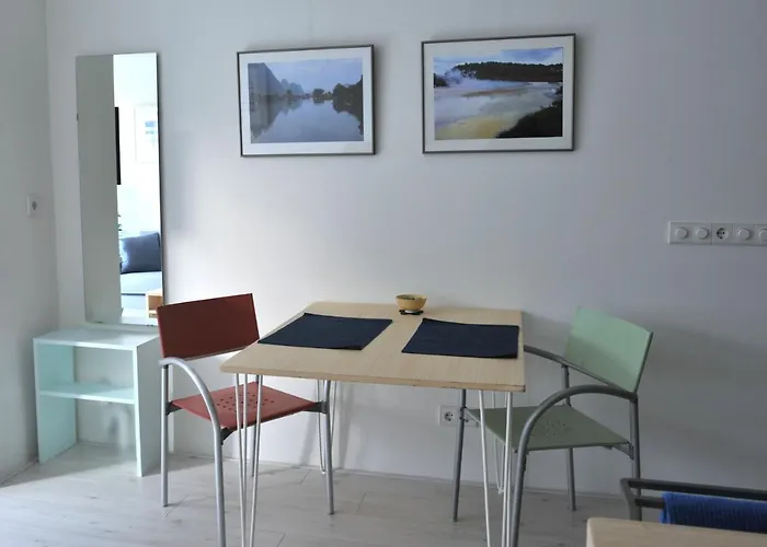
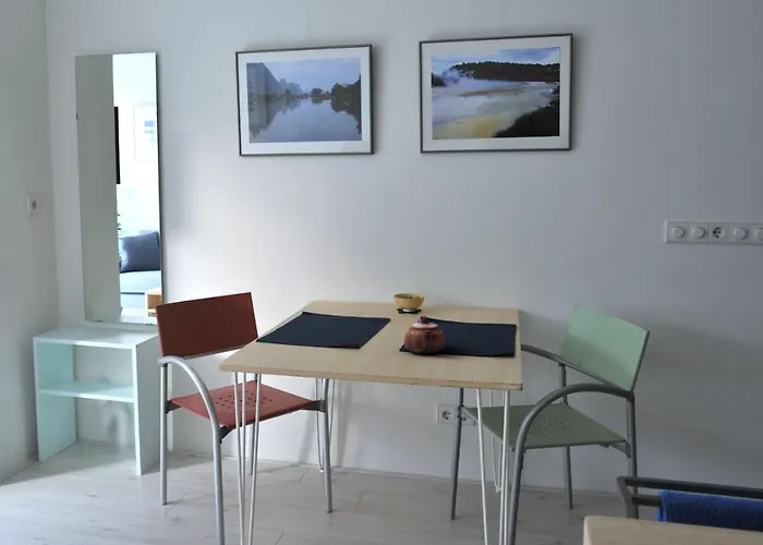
+ teapot (424, 332)
